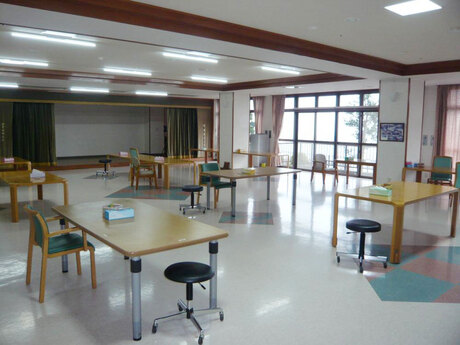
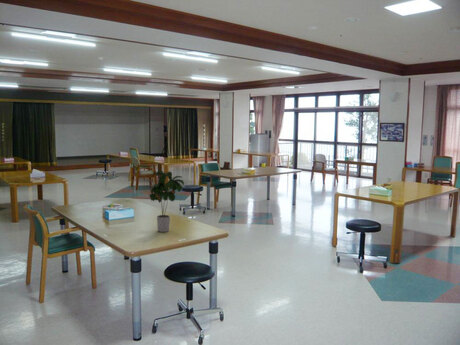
+ potted plant (164, 200)
